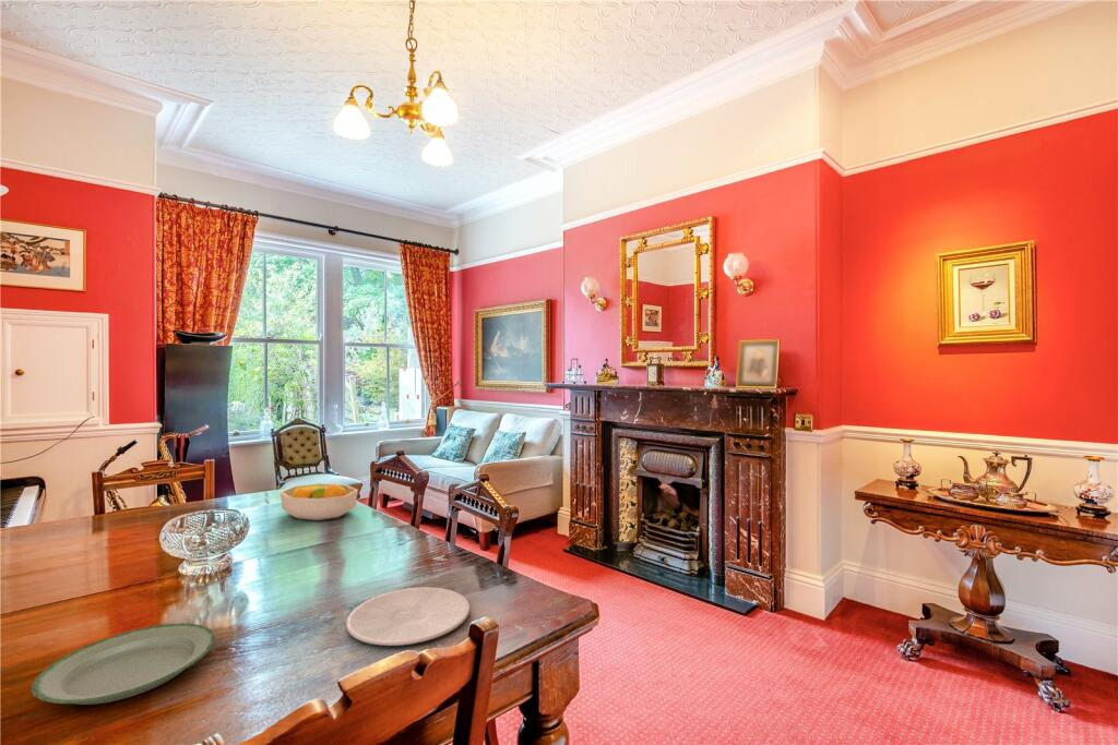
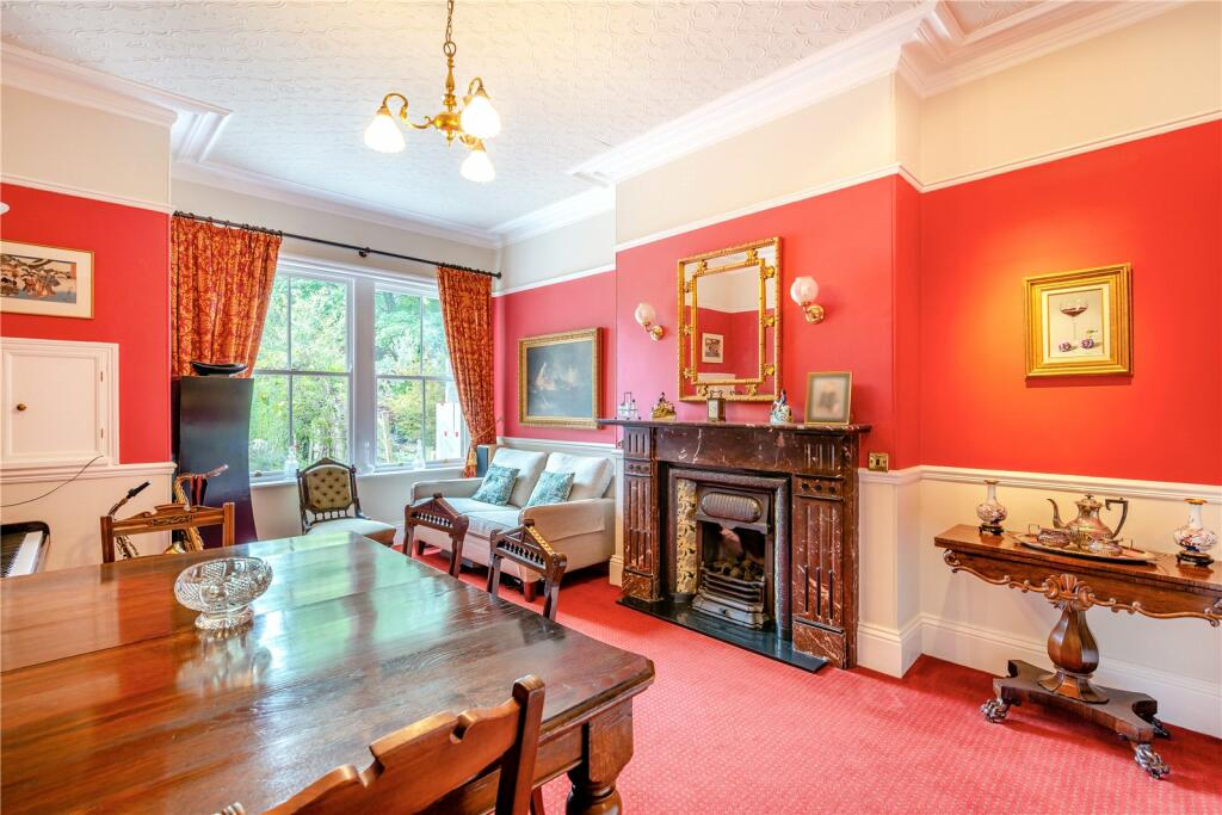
- plate (131, 664)
- fruit bowl (319, 496)
- plate (409, 614)
